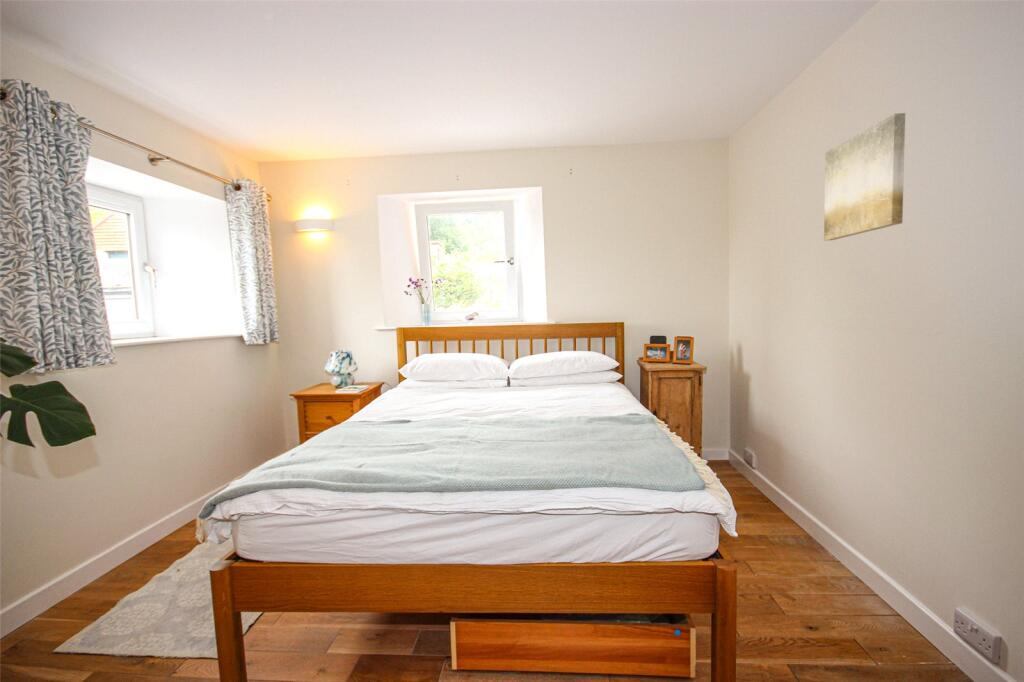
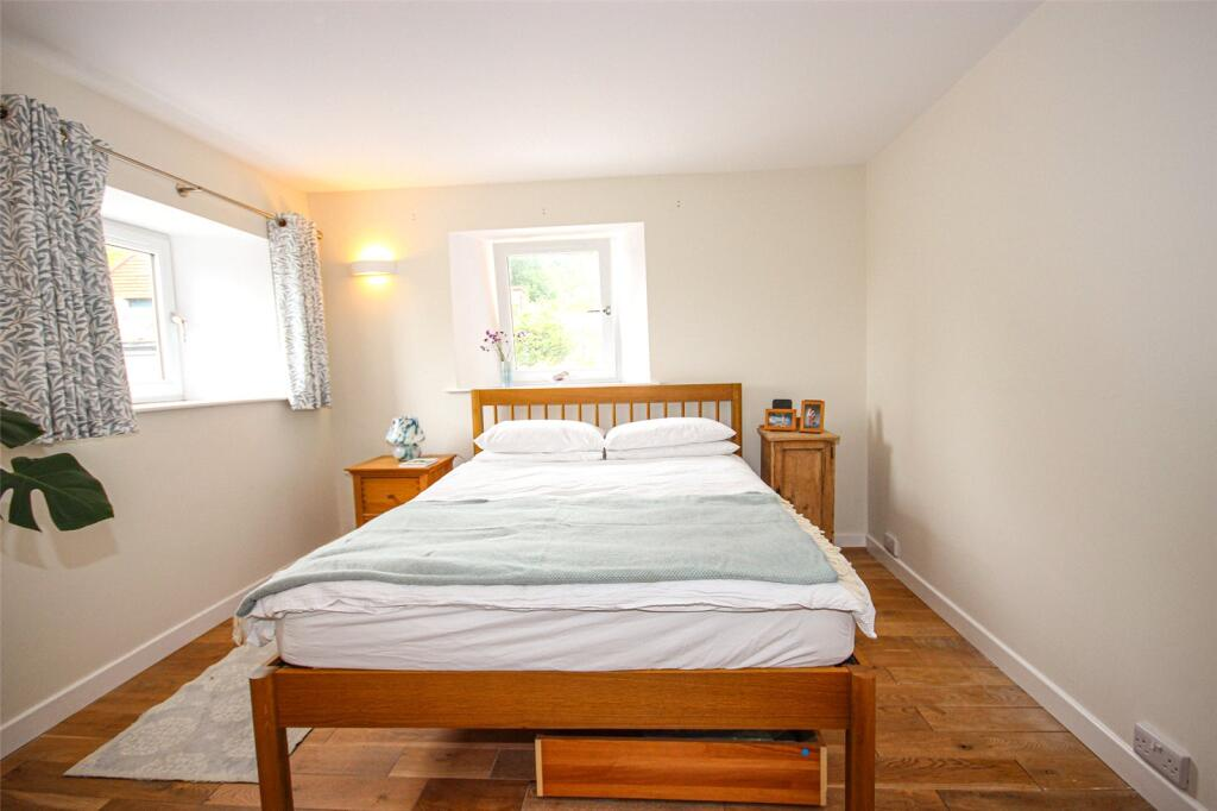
- wall art (859, 184)
